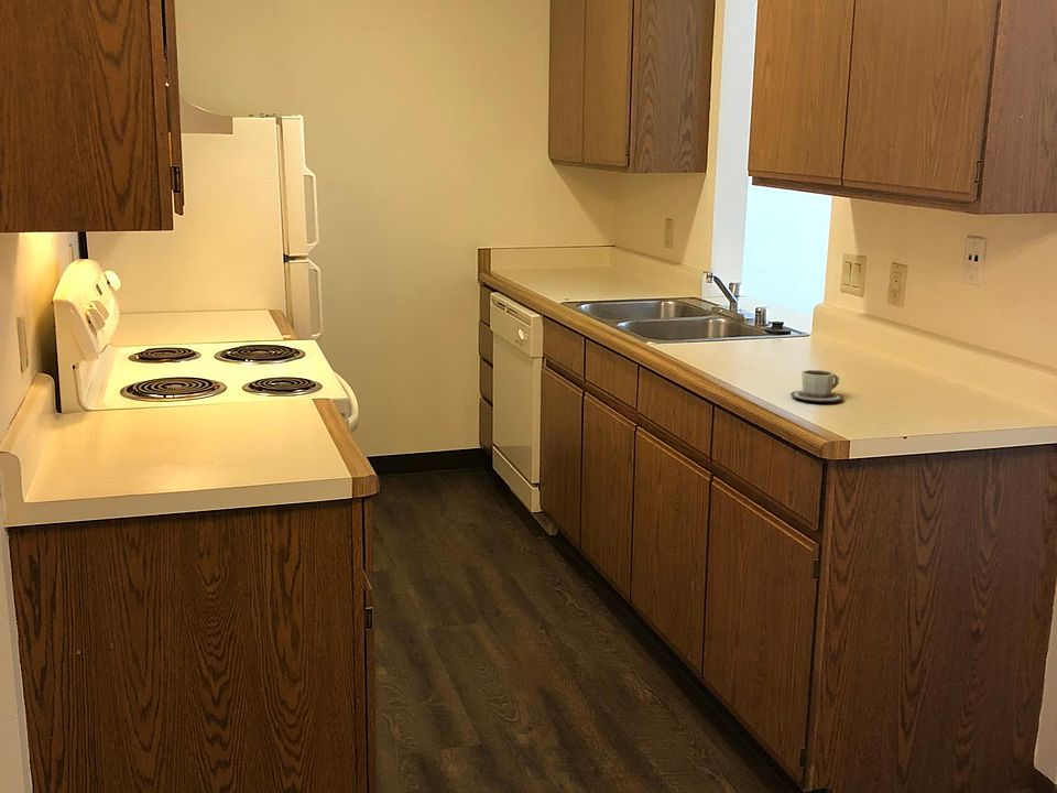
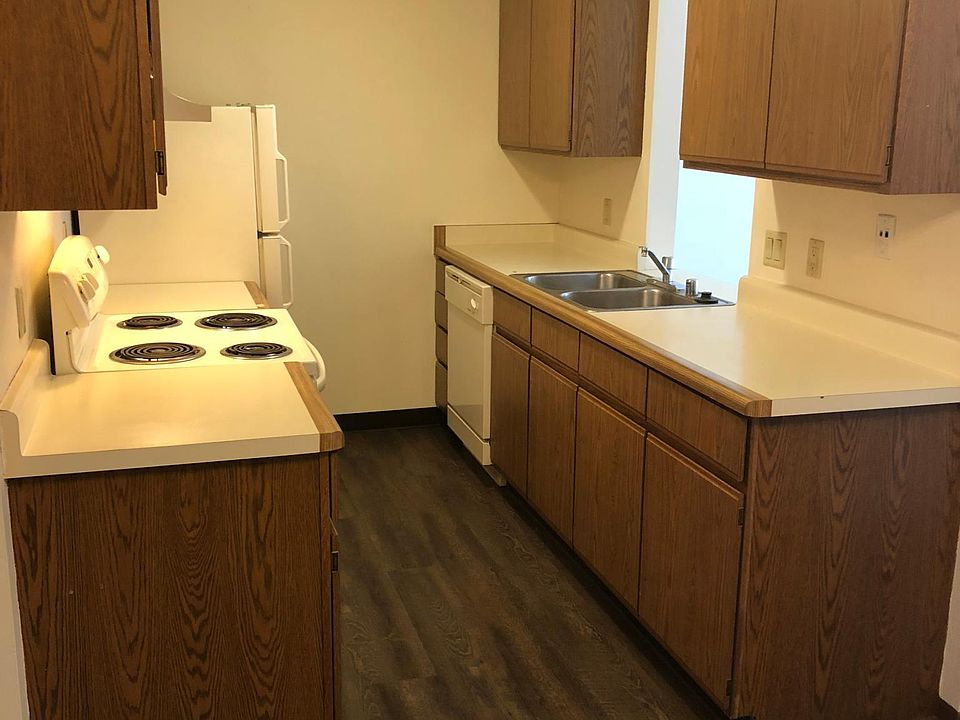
- cup (817, 385)
